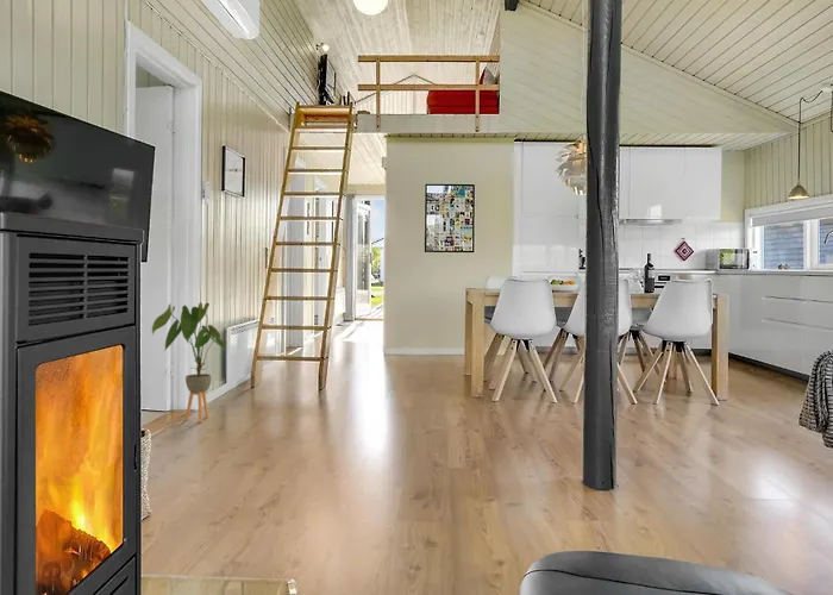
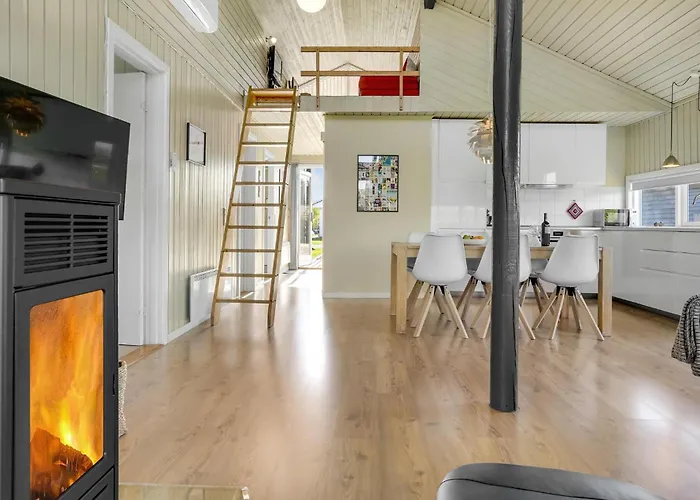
- house plant (194, 361)
